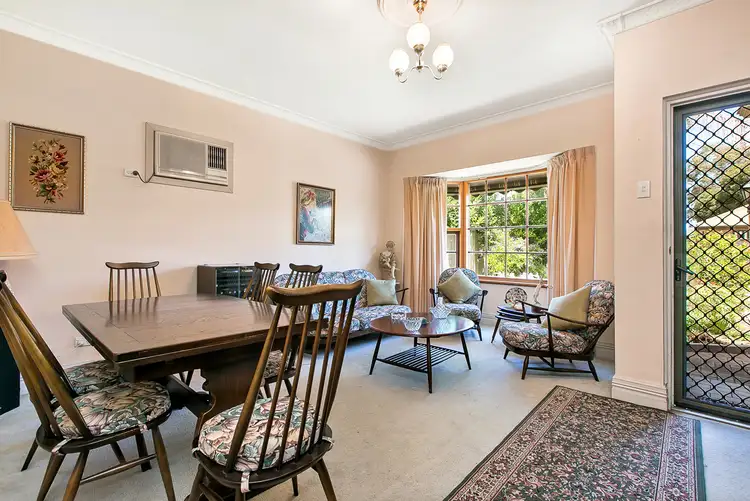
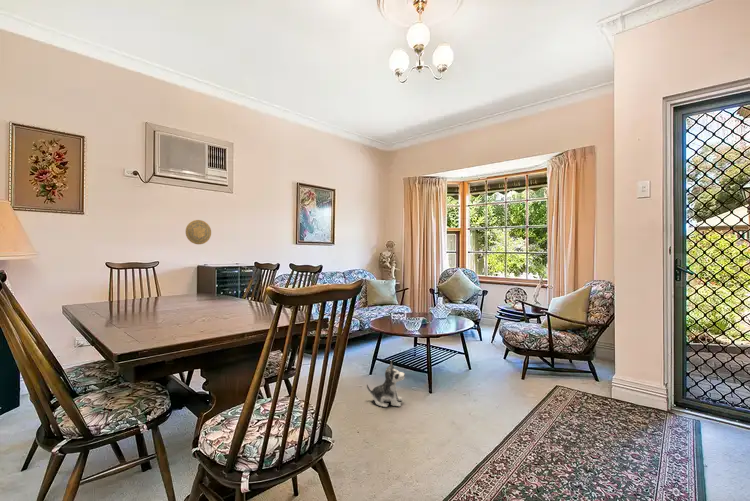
+ decorative plate (199, 232)
+ plush toy (385, 381)
